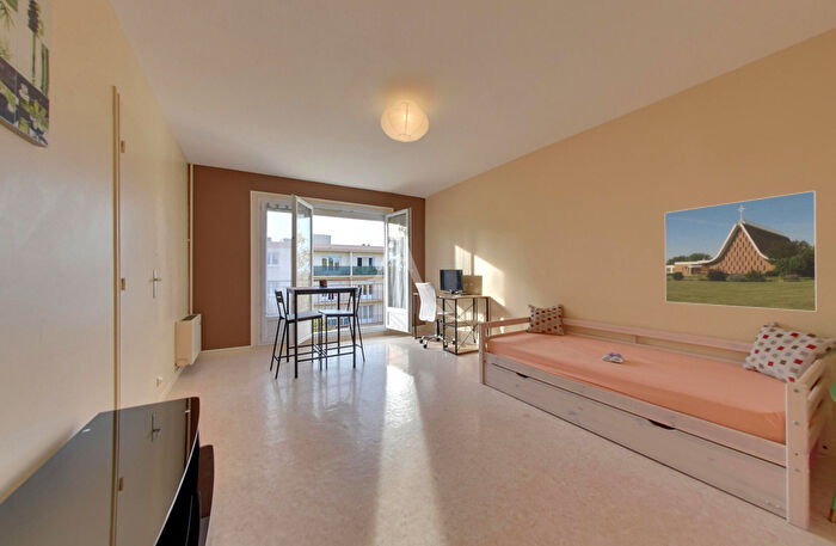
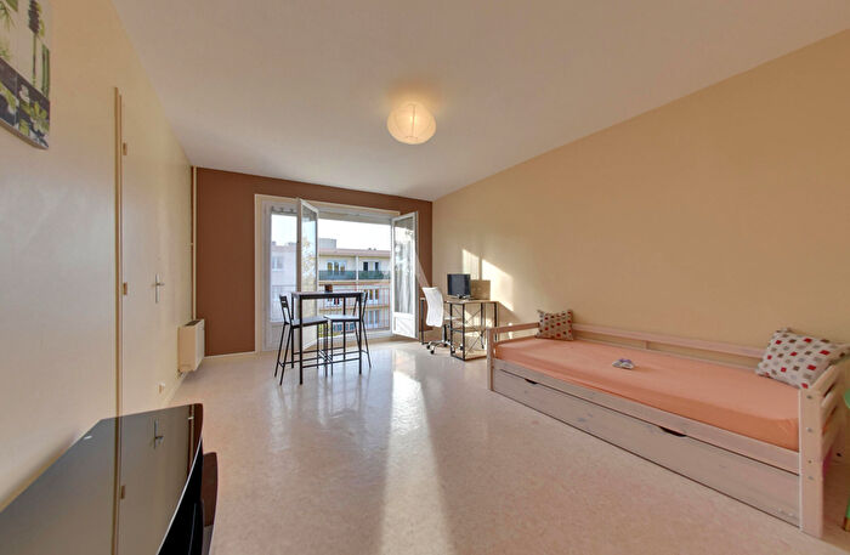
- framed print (730, 254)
